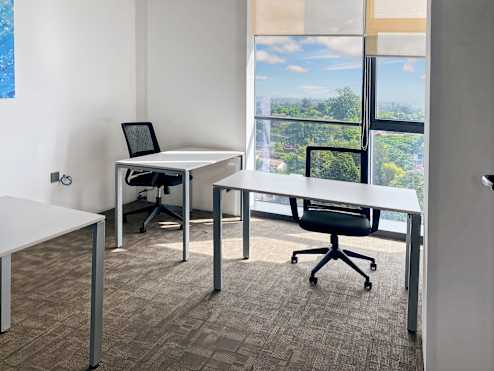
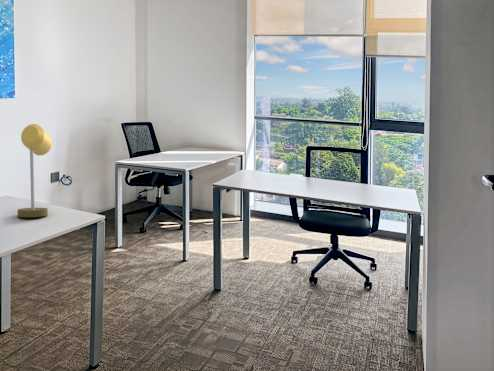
+ desk lamp (33, 169)
